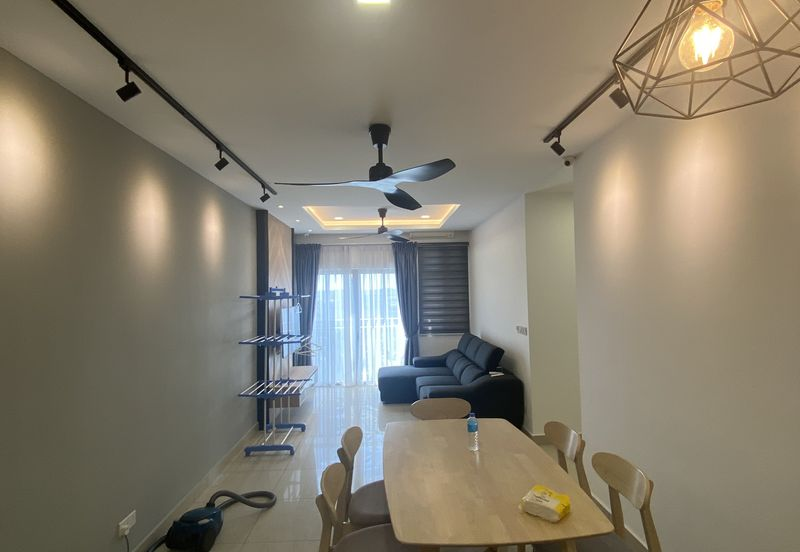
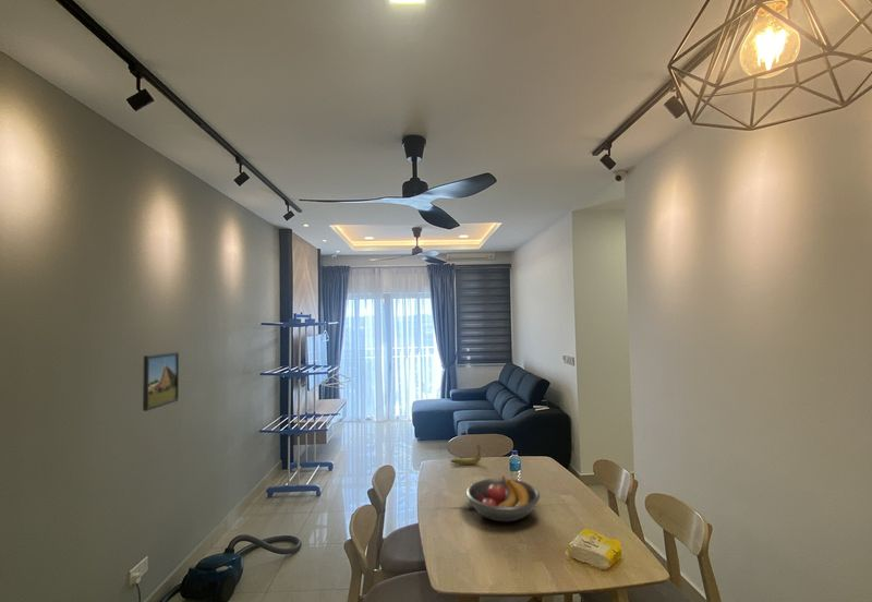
+ fruit bowl (502, 499)
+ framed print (161, 380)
+ banana (465, 459)
